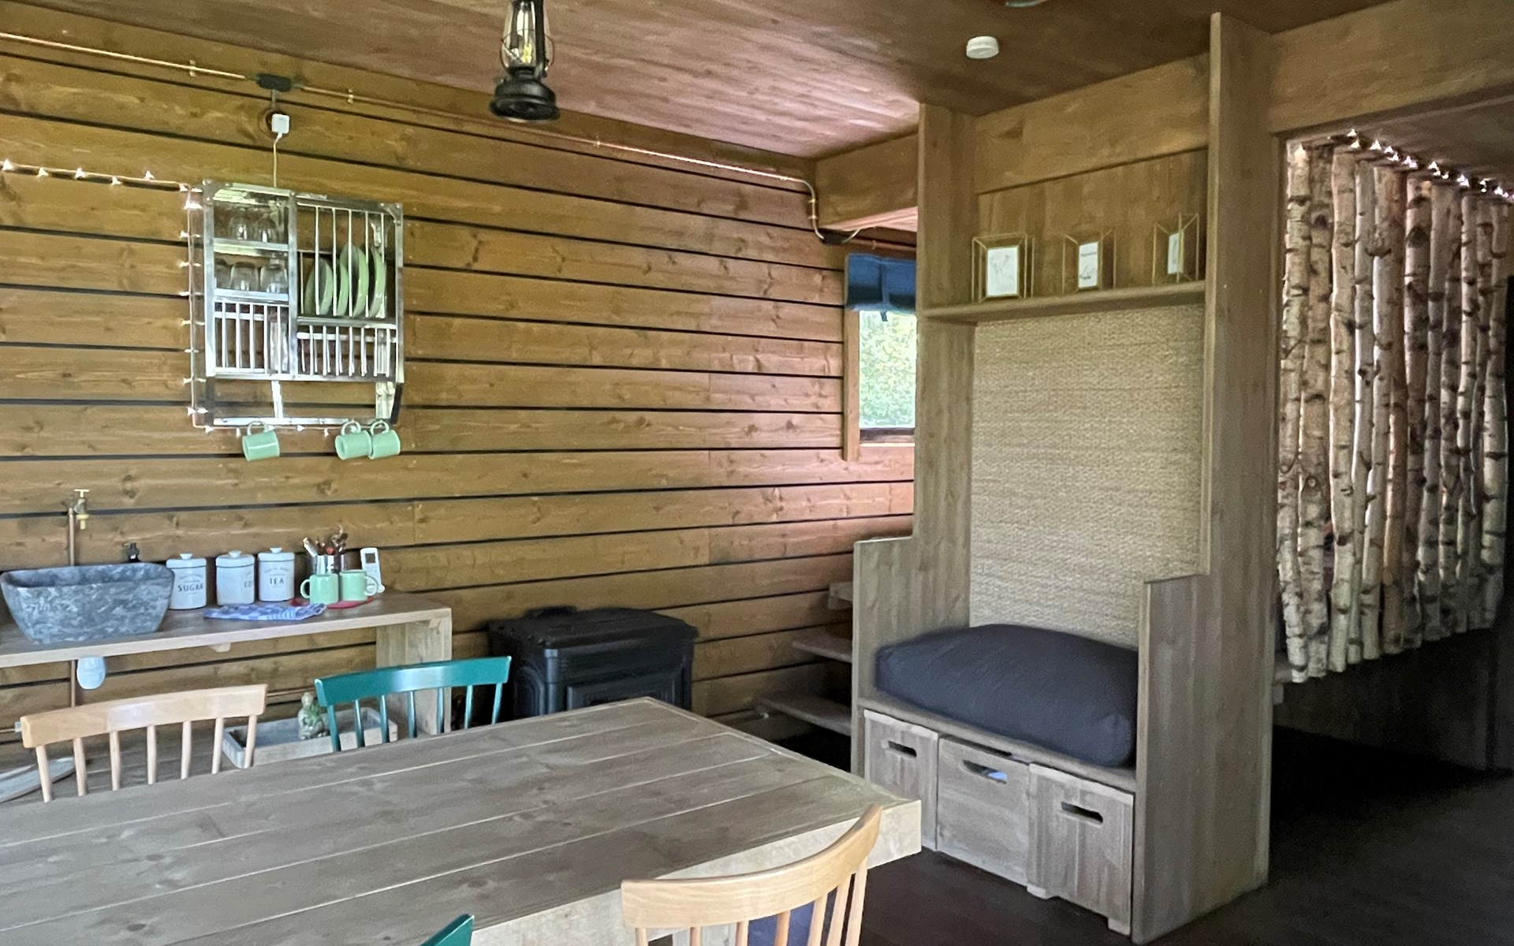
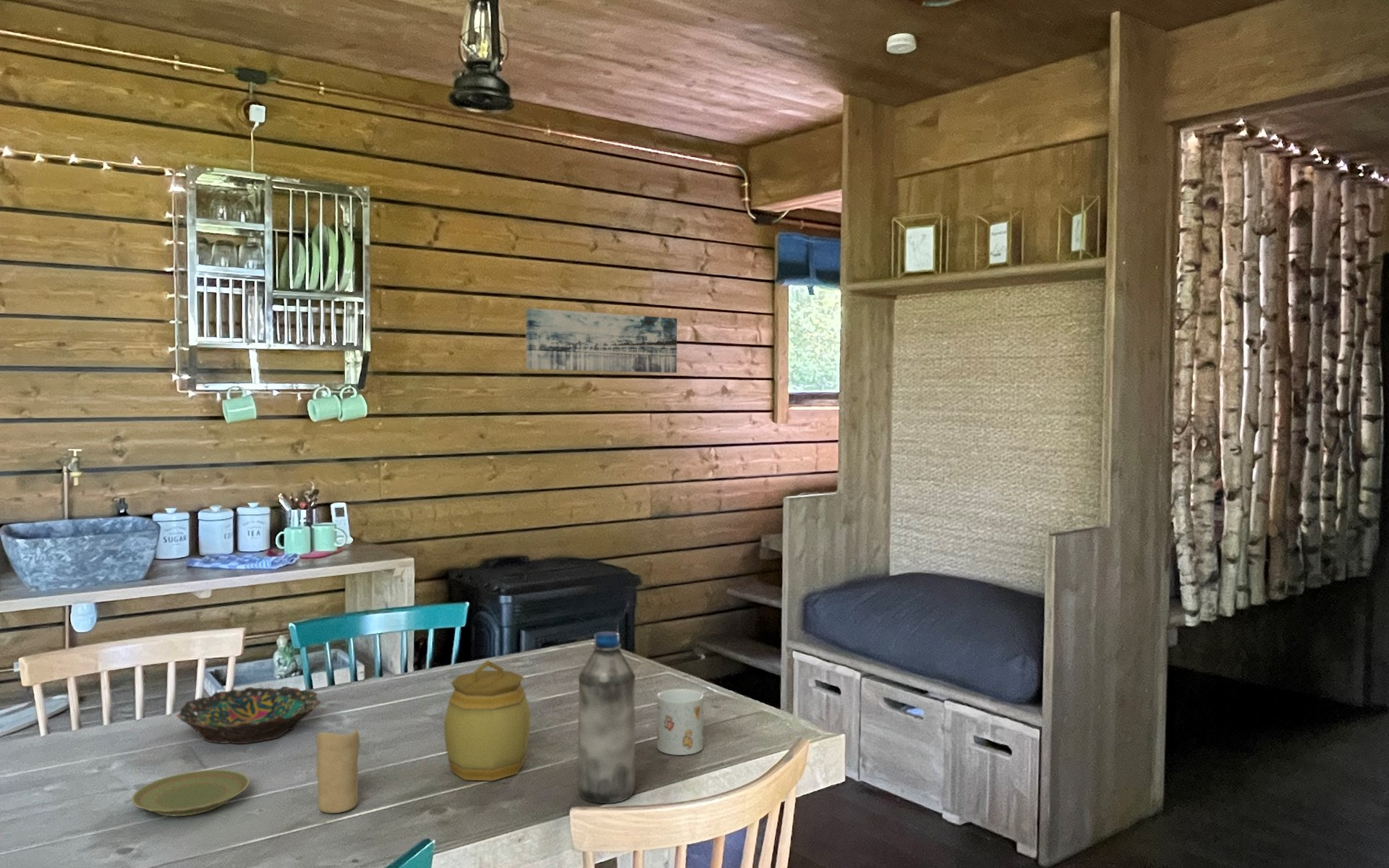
+ mug (676, 718)
+ wall art (605, 342)
+ plate (192, 795)
+ water bottle (606, 713)
+ jar (488, 714)
+ bowl (252, 715)
+ candle (339, 766)
